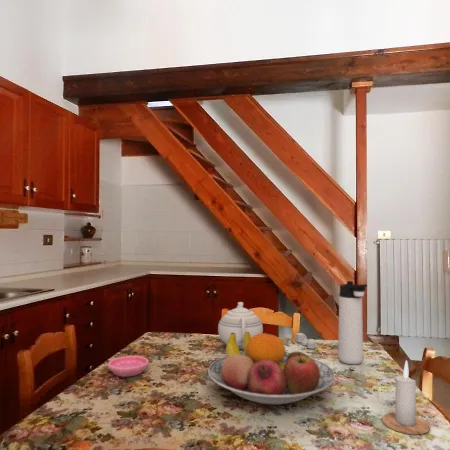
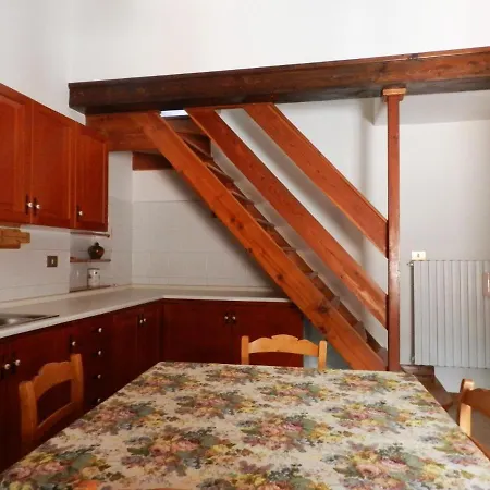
- candle (405, 391)
- teapot (240, 324)
- thermos bottle (353, 322)
- saucer (128, 366)
- salt and pepper shaker set (305, 340)
- fruit bowl (270, 365)
